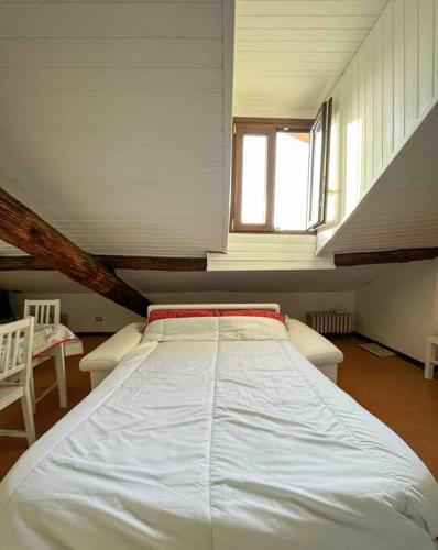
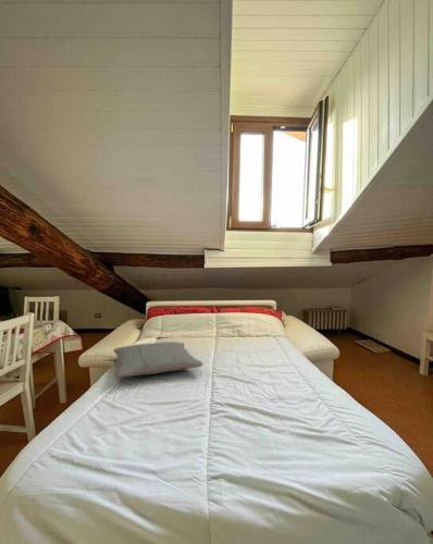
+ pillow (154, 356)
